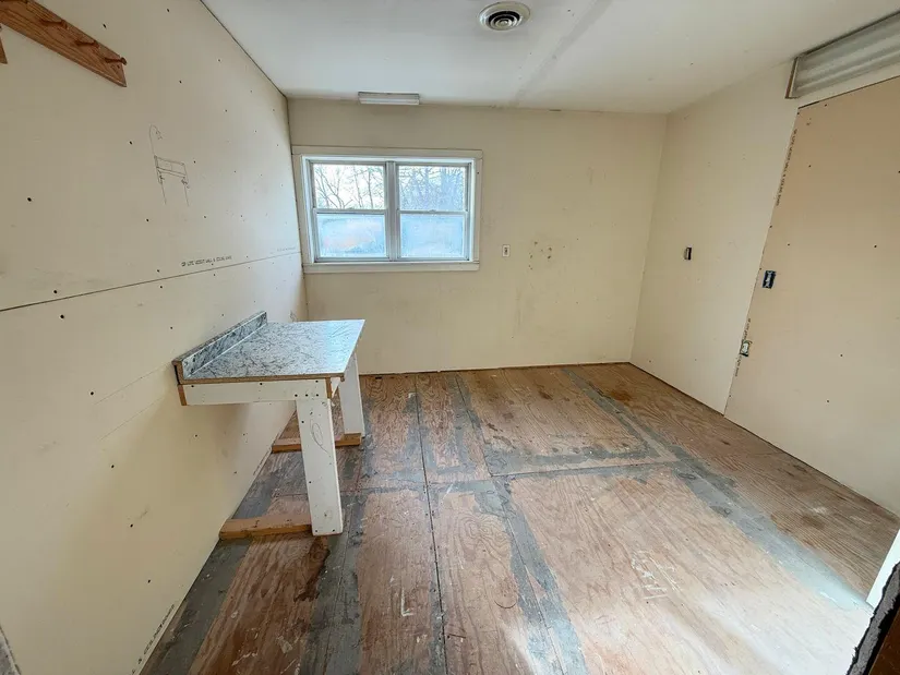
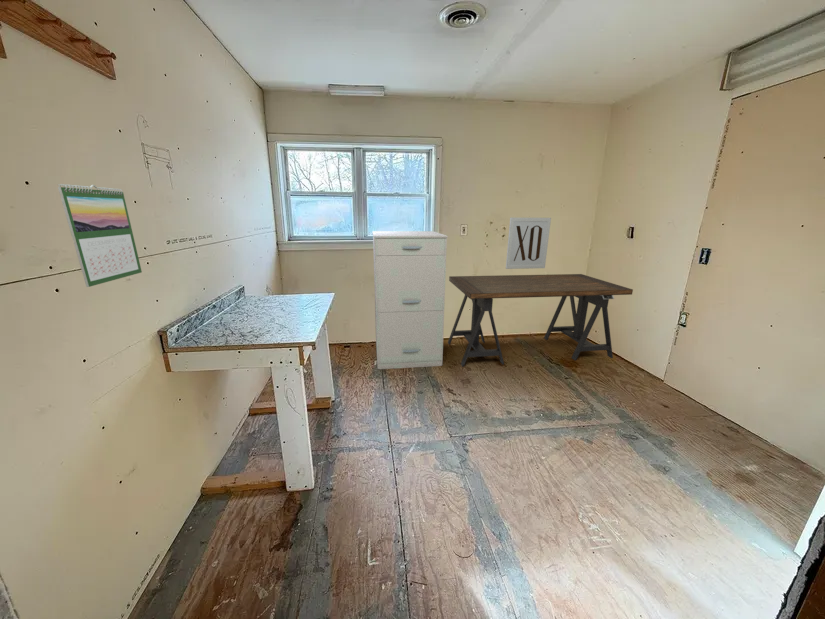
+ filing cabinet (406, 296)
+ desk (525, 297)
+ wall art (528, 243)
+ calendar (105, 233)
